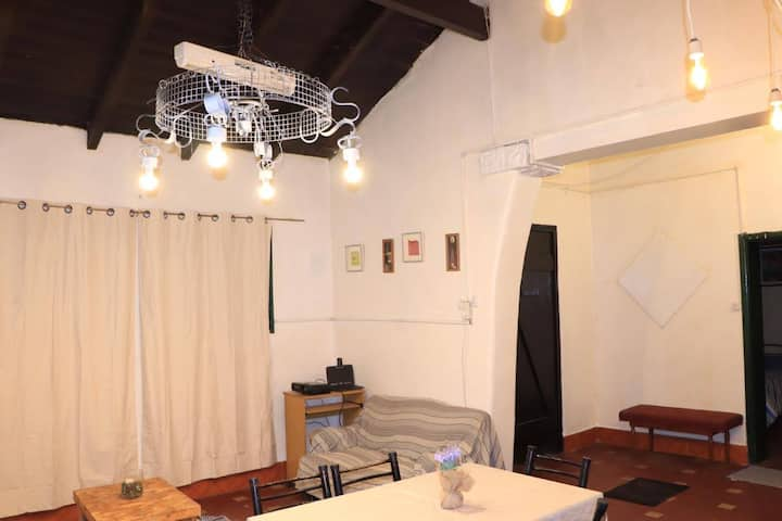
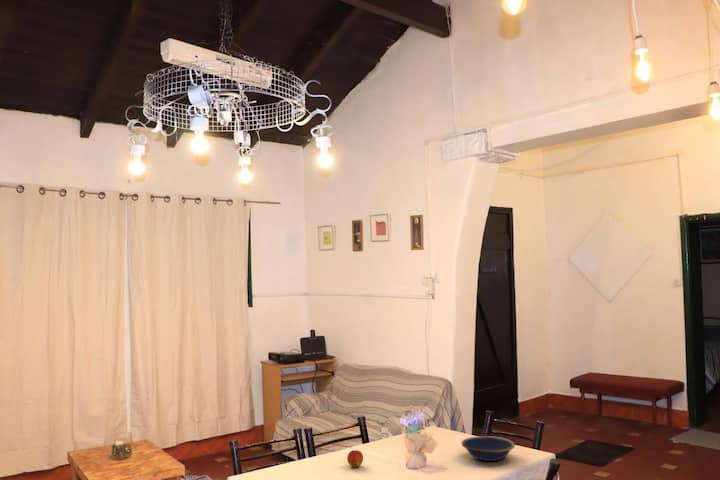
+ peach (355, 458)
+ bowl (488, 450)
